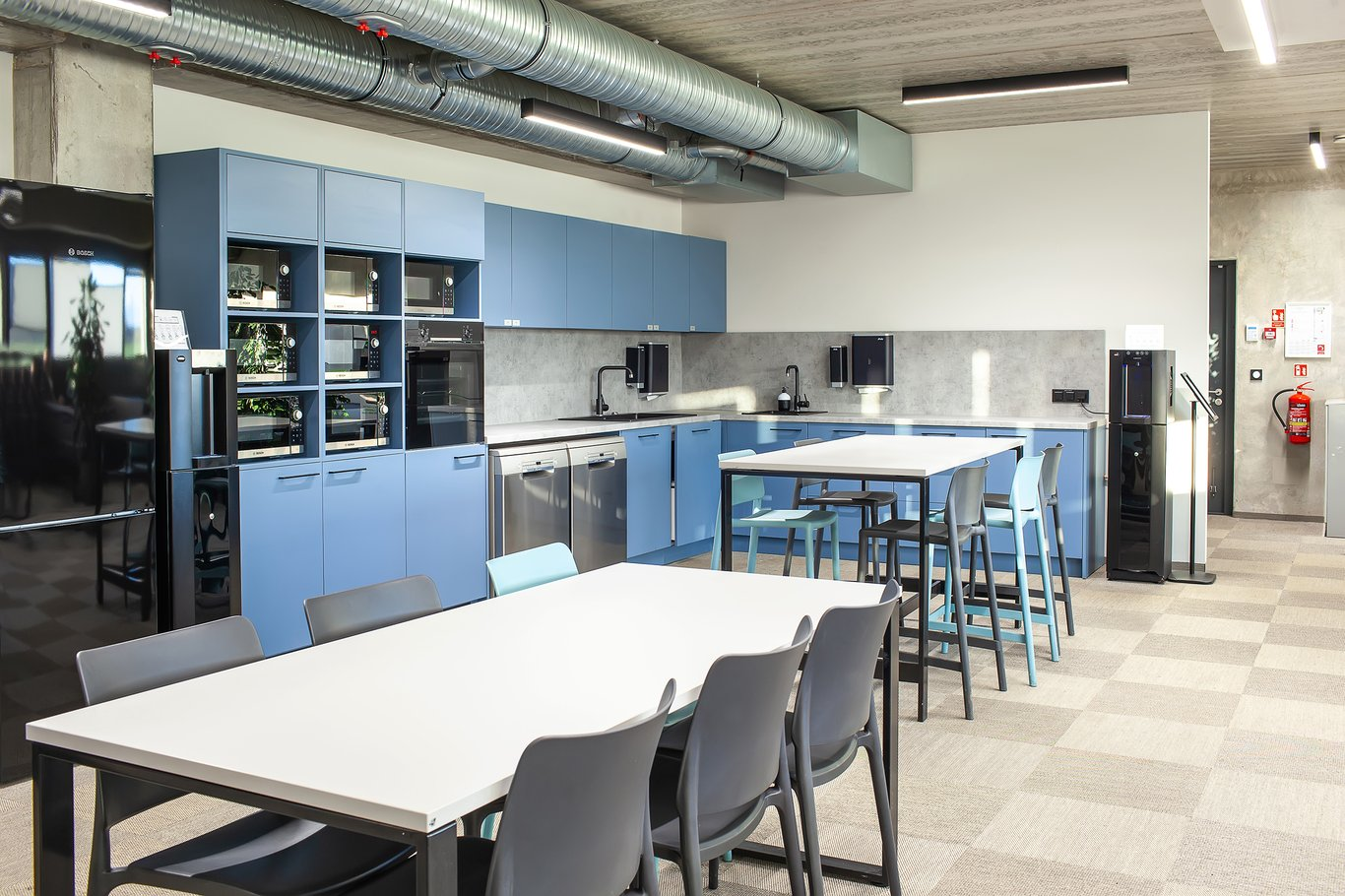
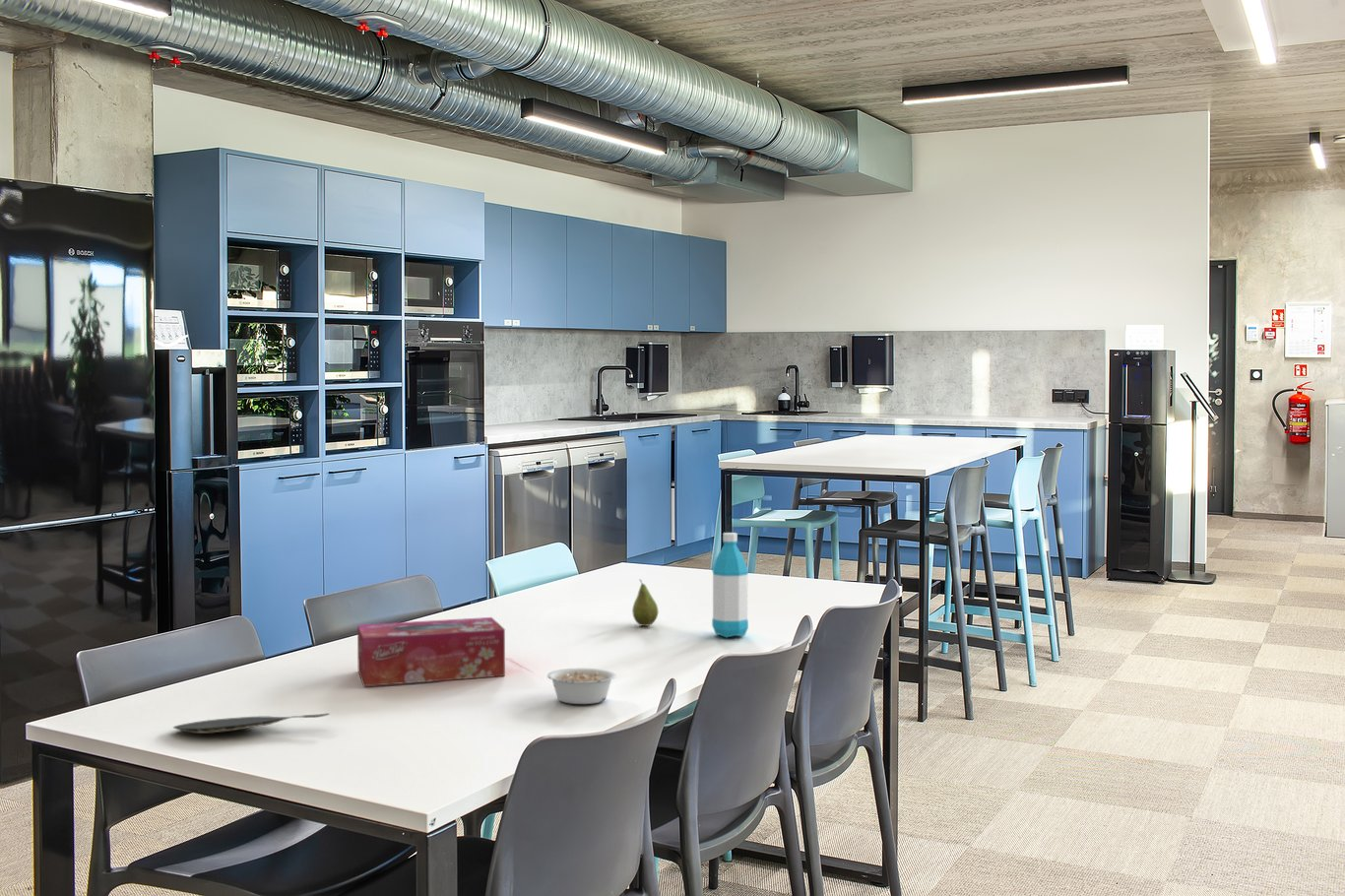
+ tissue box (430, 650)
+ water bottle (730, 584)
+ spoon (249, 722)
+ legume (584, 684)
+ fruit (645, 602)
